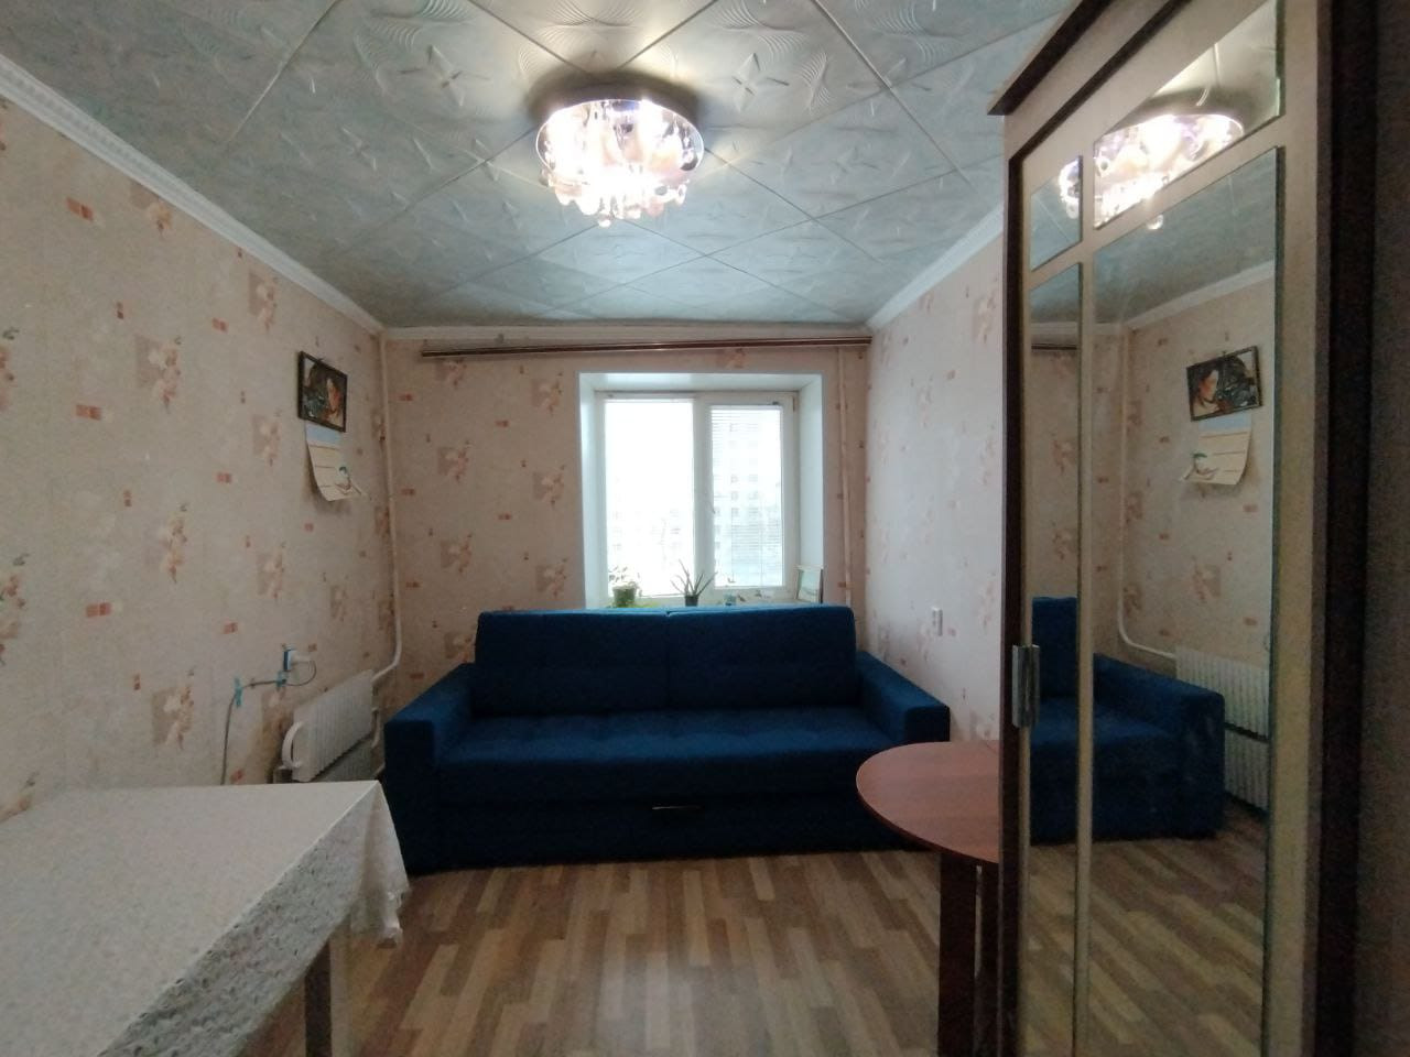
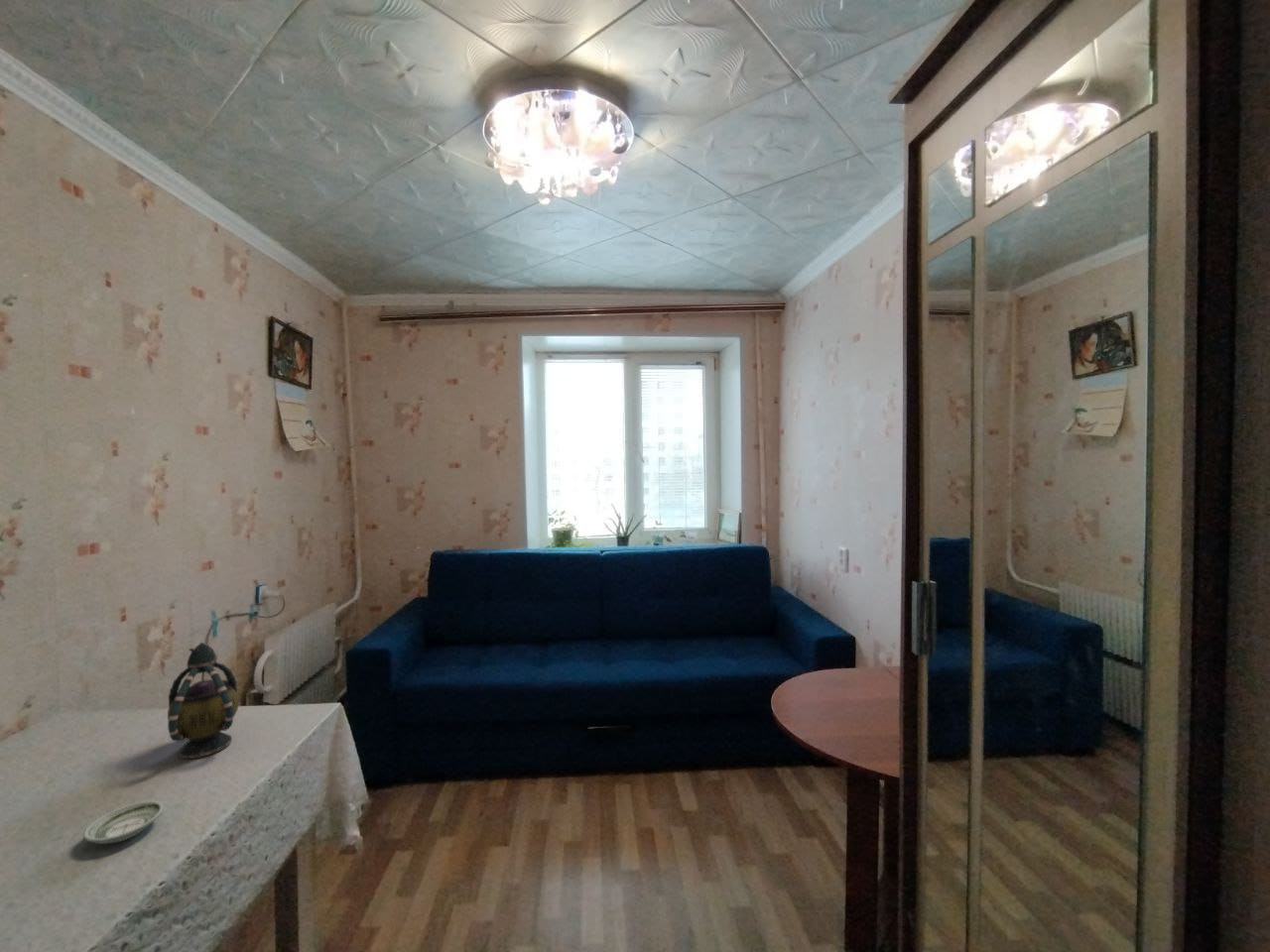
+ teapot (204, 688)
+ saucer (125, 825)
